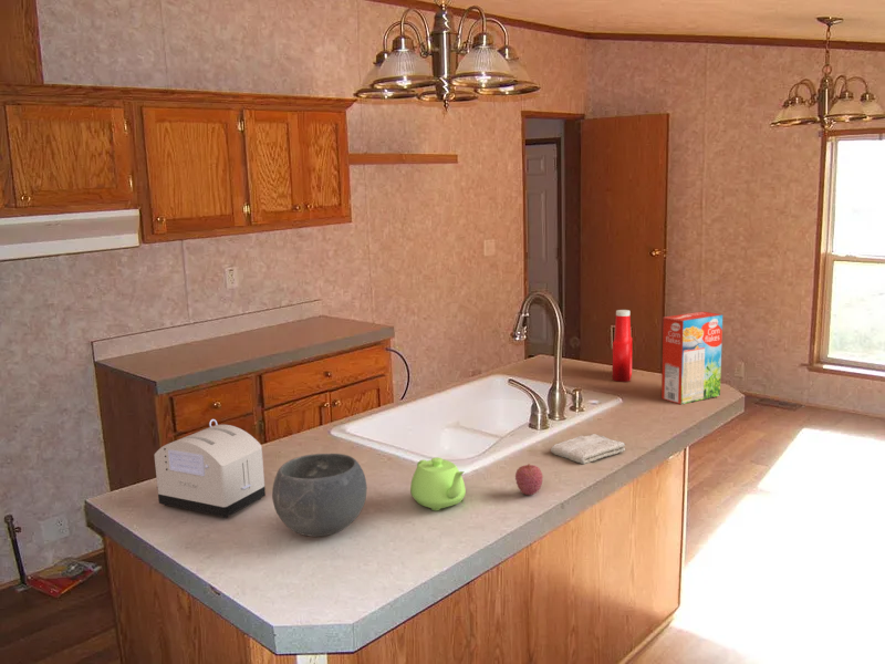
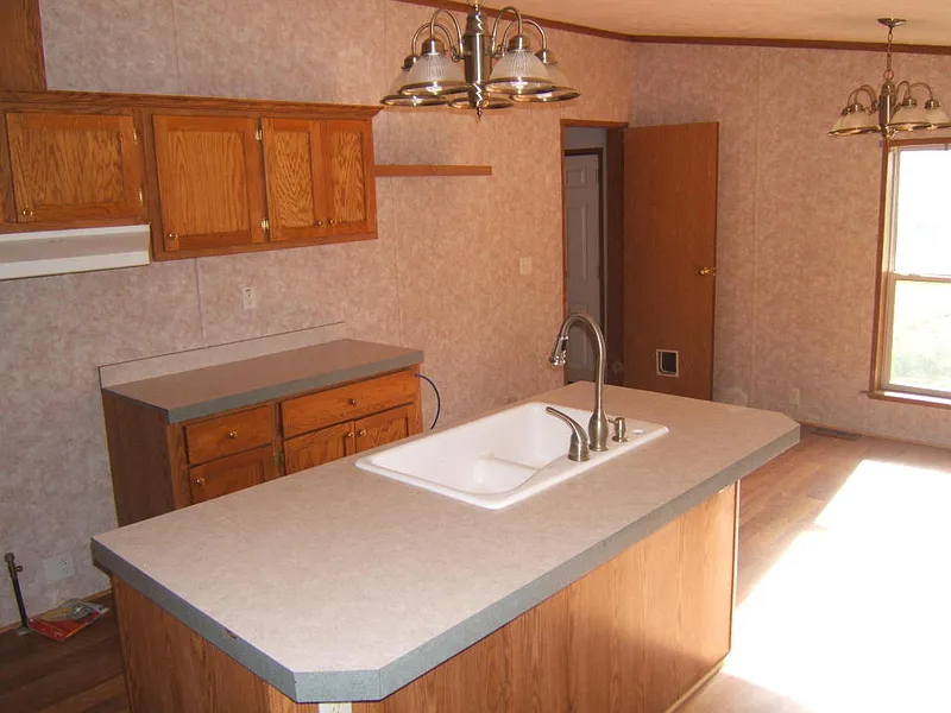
- soap bottle (622, 344)
- teapot (439, 481)
- washcloth (589, 447)
- cereal box (691, 356)
- fruit (529, 478)
- bowl (320, 497)
- toaster (222, 460)
